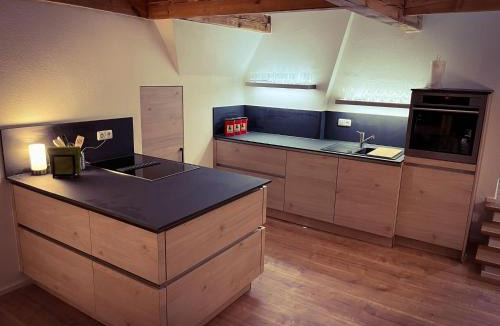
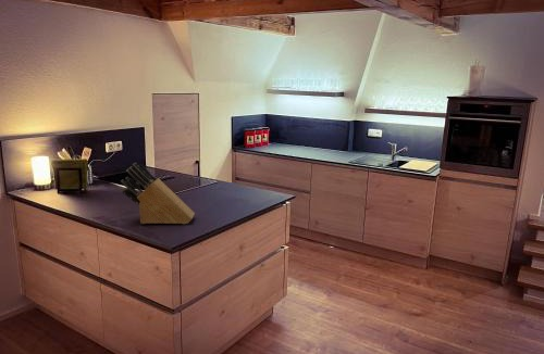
+ knife block (158, 192)
